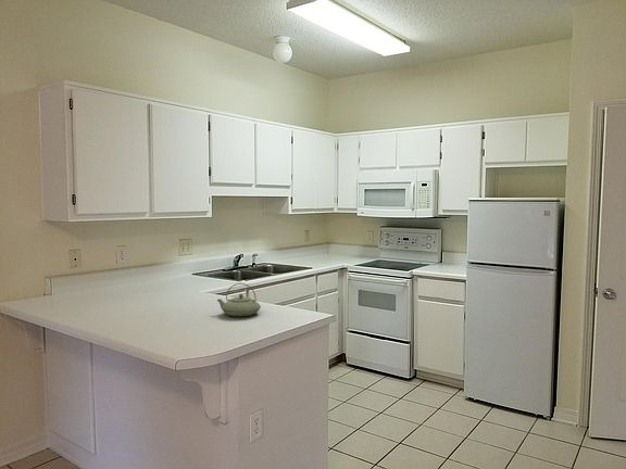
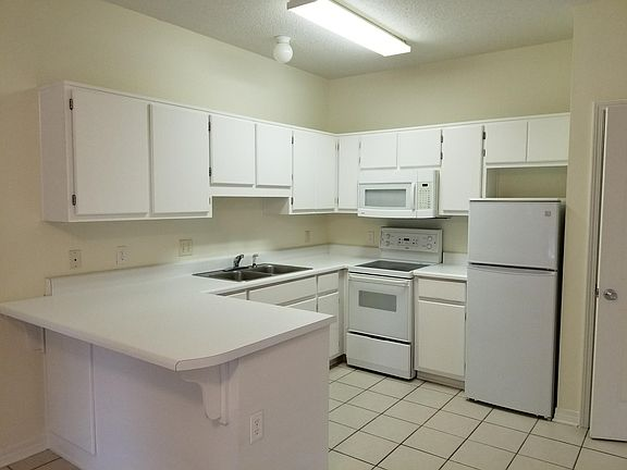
- teapot (238, 299)
